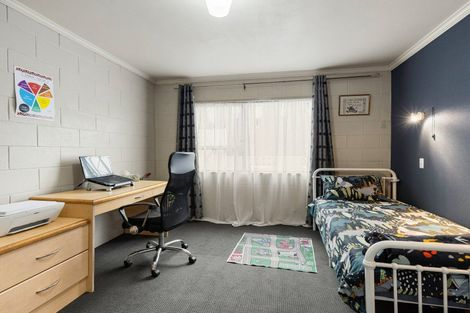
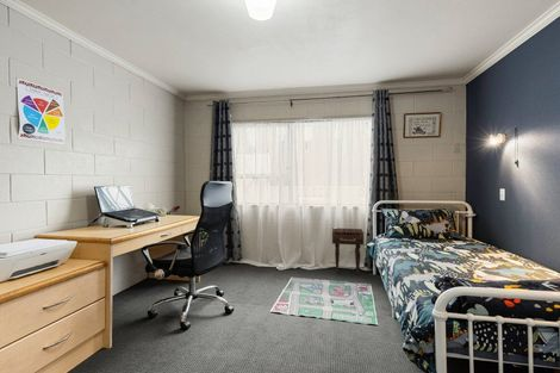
+ nightstand (355, 251)
